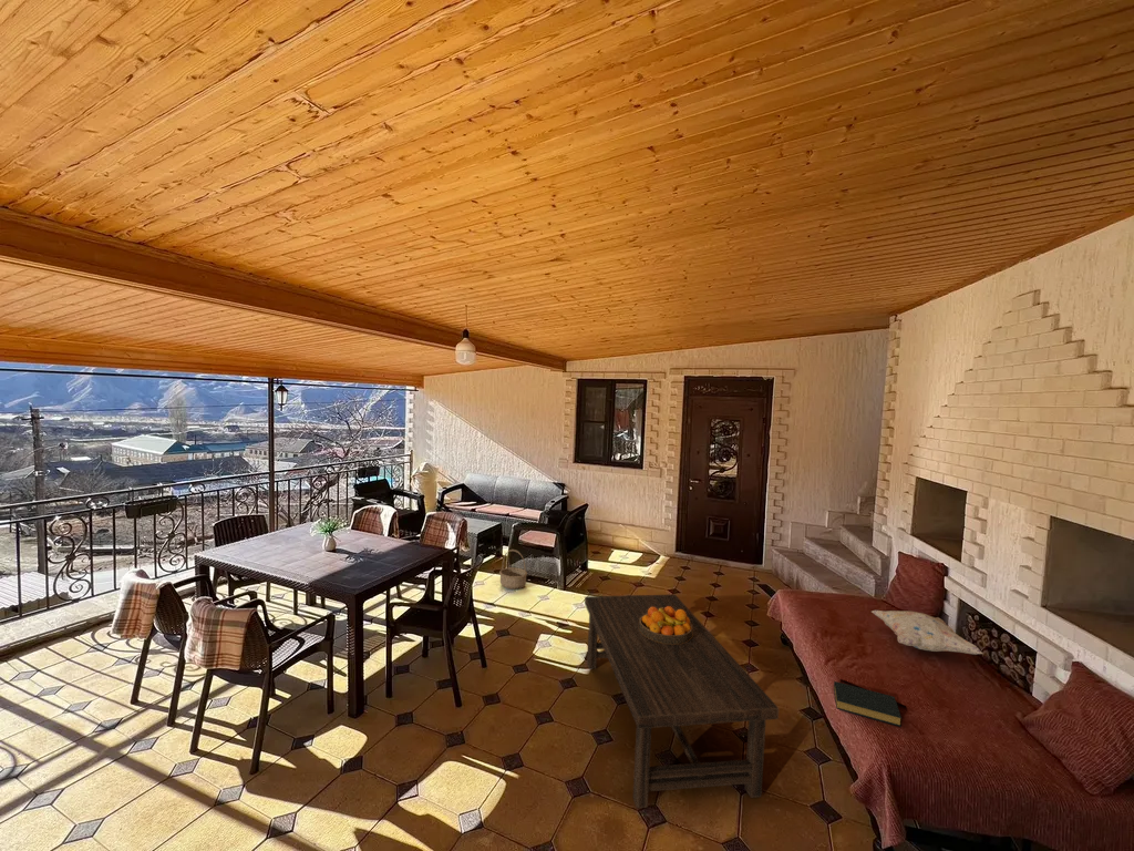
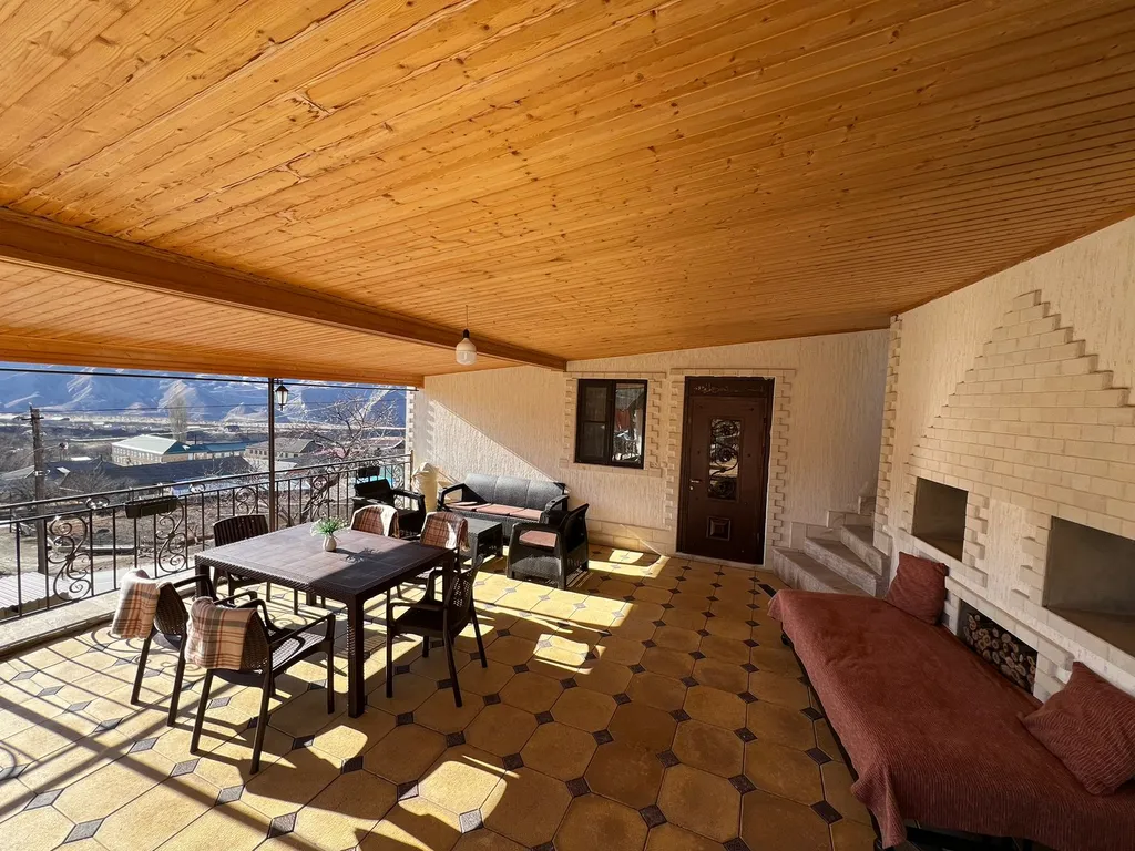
- coffee table (659, 678)
- decorative pillow (921, 629)
- fruit bowl (666, 619)
- basket (513, 567)
- hardback book (865, 701)
